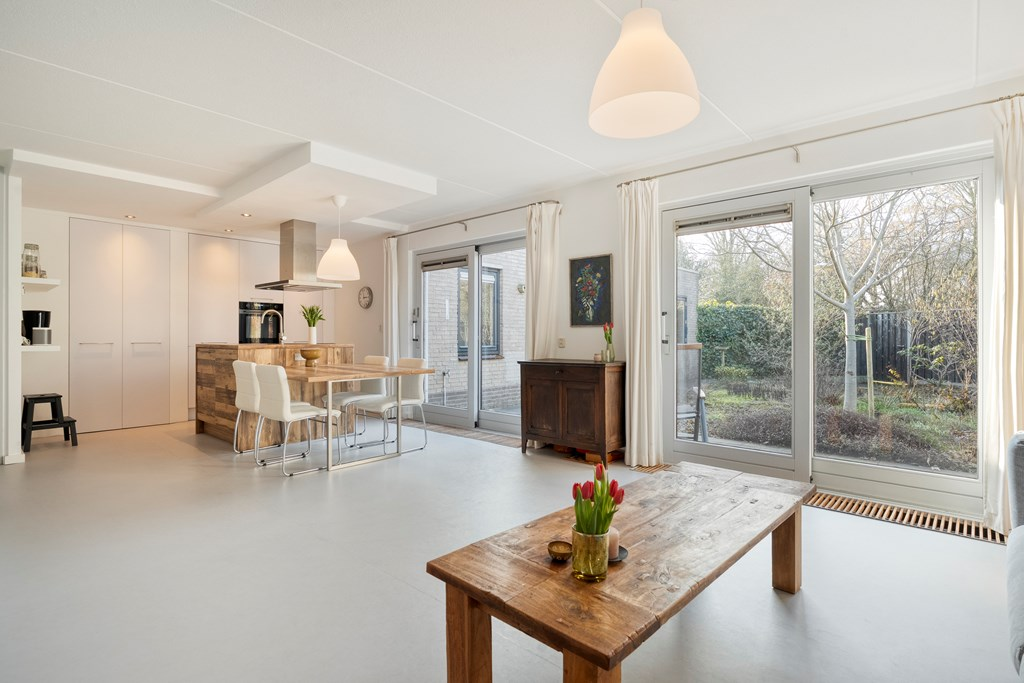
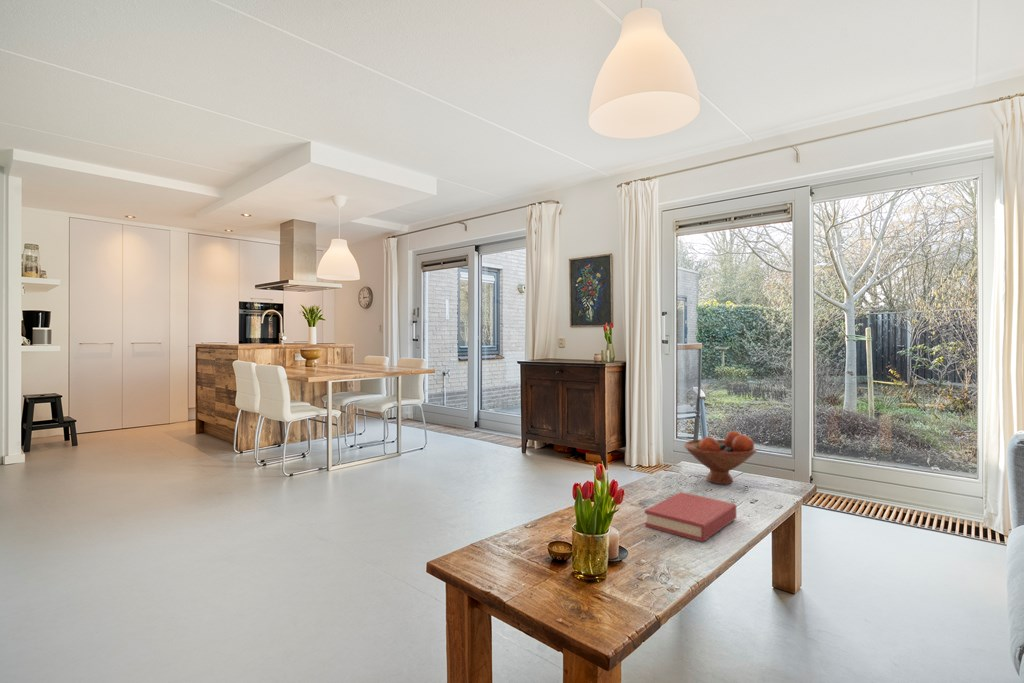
+ hardback book (691, 514)
+ fruit bowl (719, 456)
